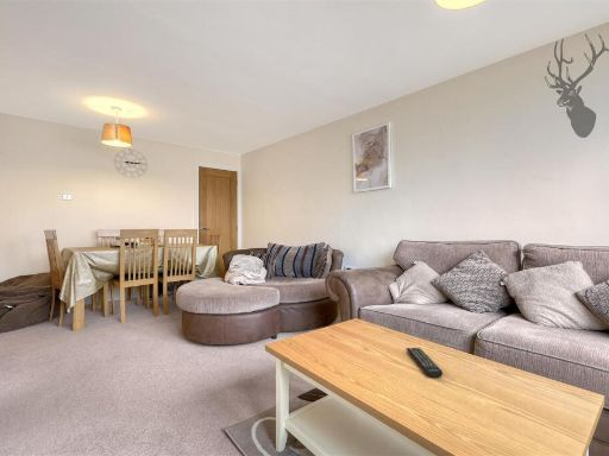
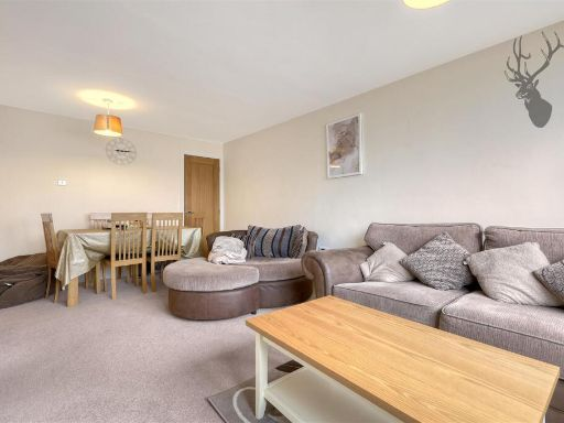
- remote control (422, 360)
